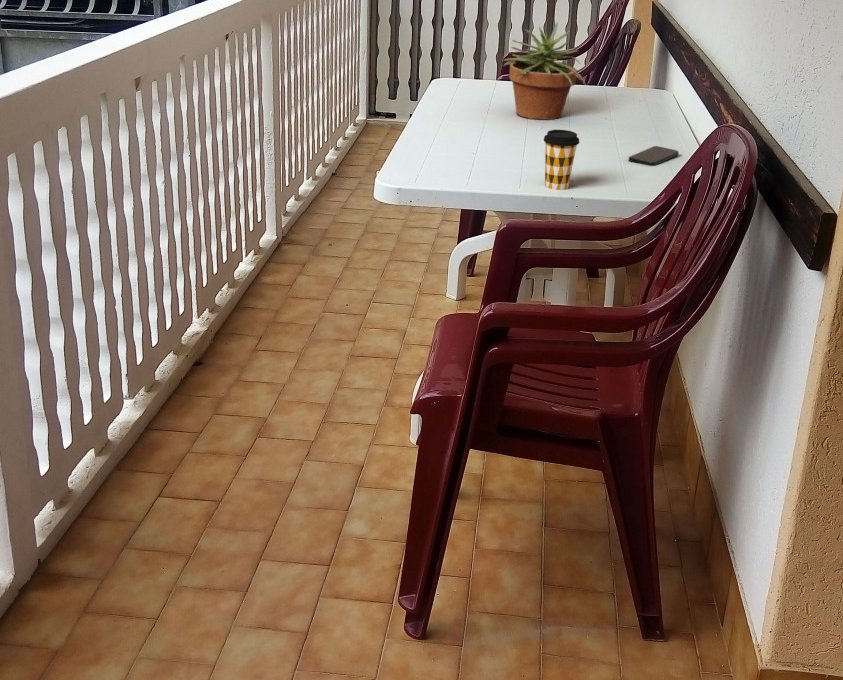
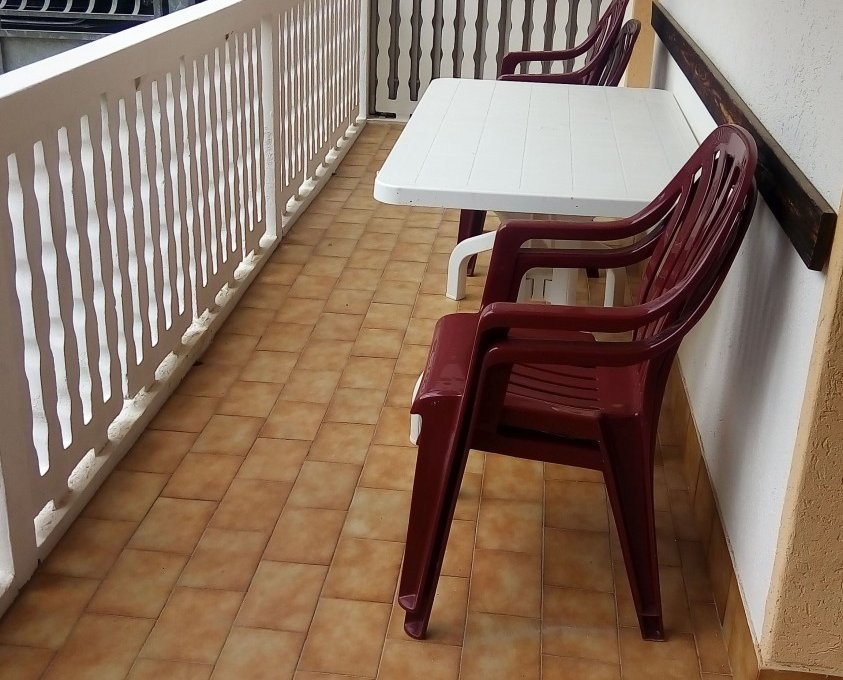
- coffee cup (559, 160)
- potted plant (545, 71)
- smartphone (654, 155)
